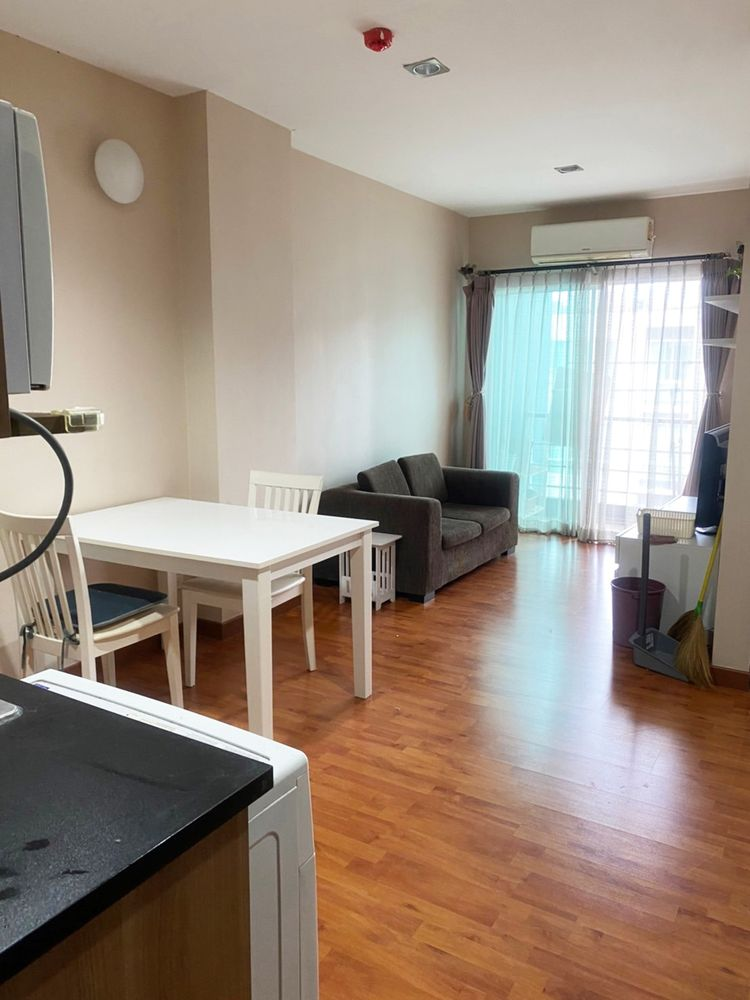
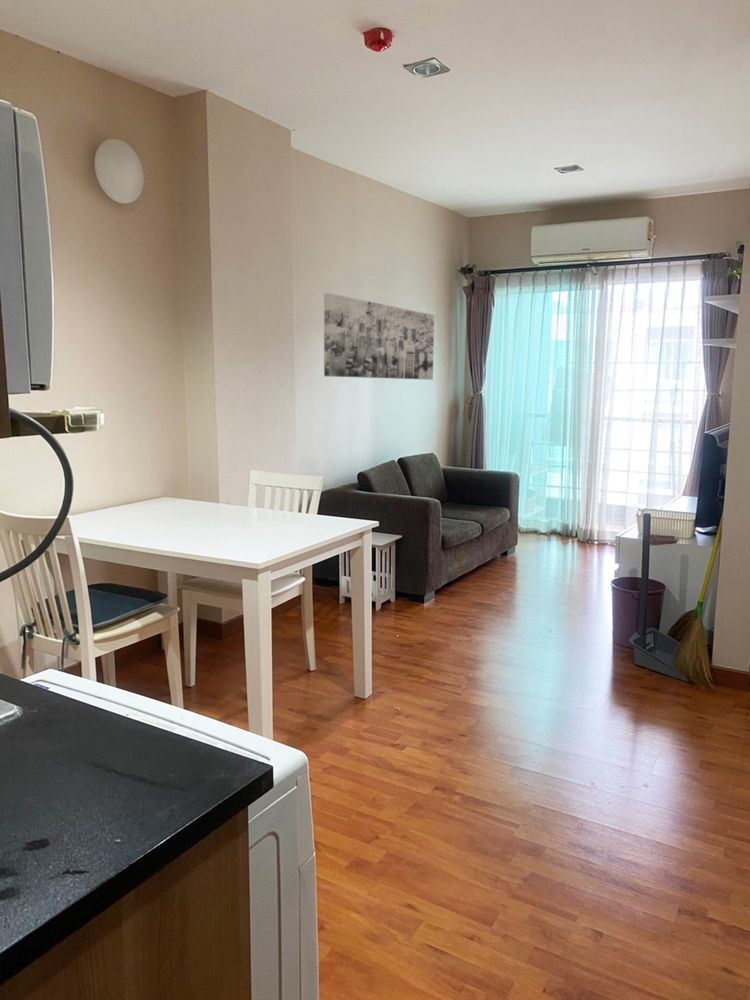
+ wall art (385, 342)
